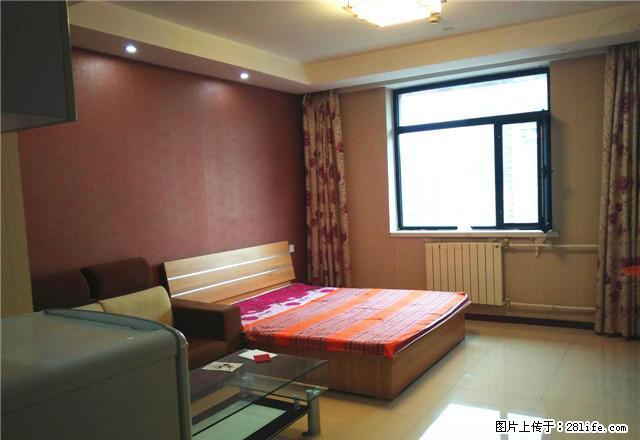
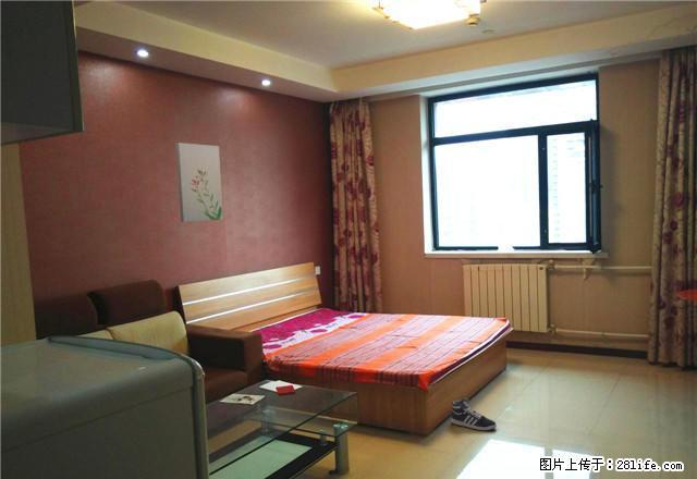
+ sneaker (473, 414)
+ wall art (200, 182)
